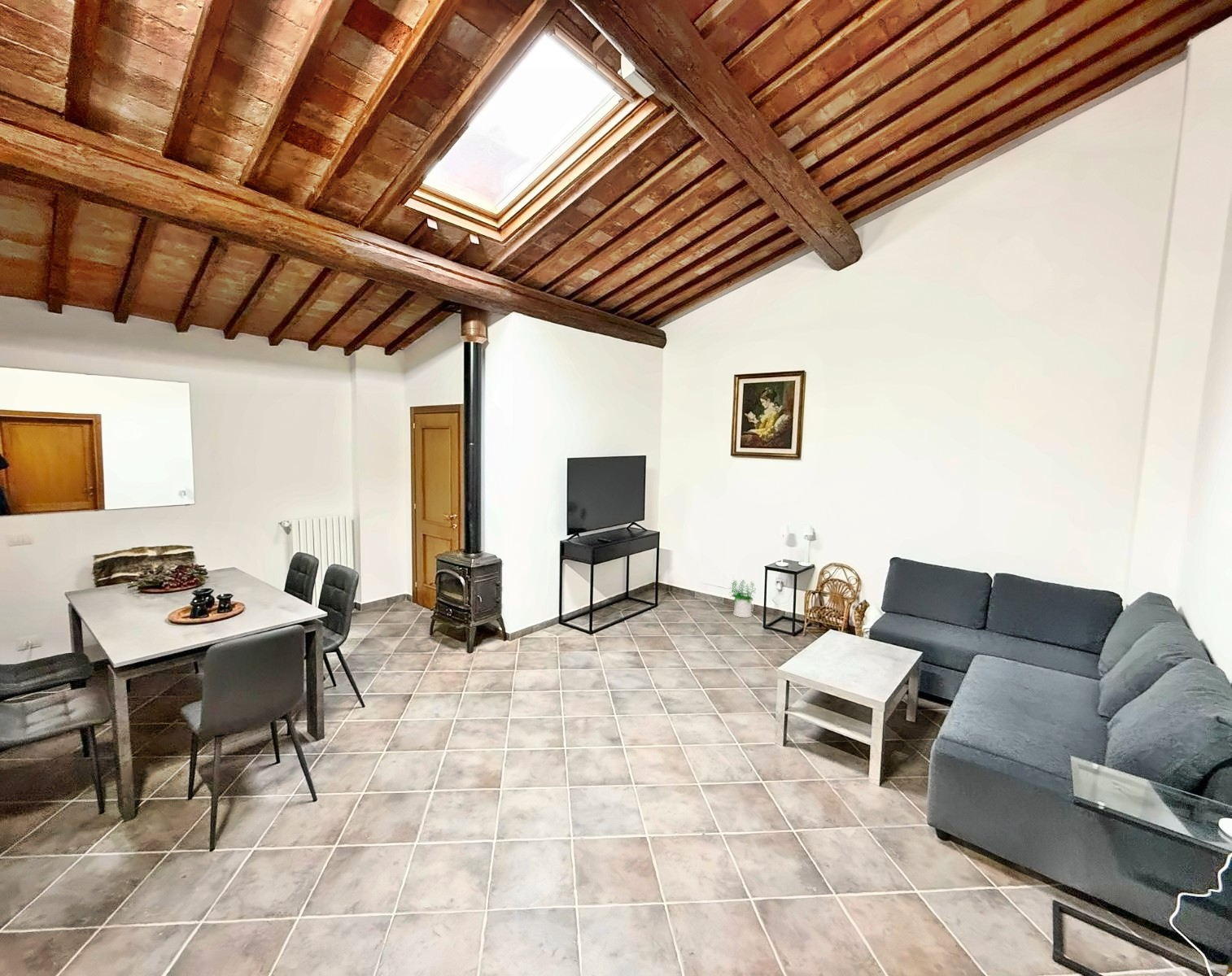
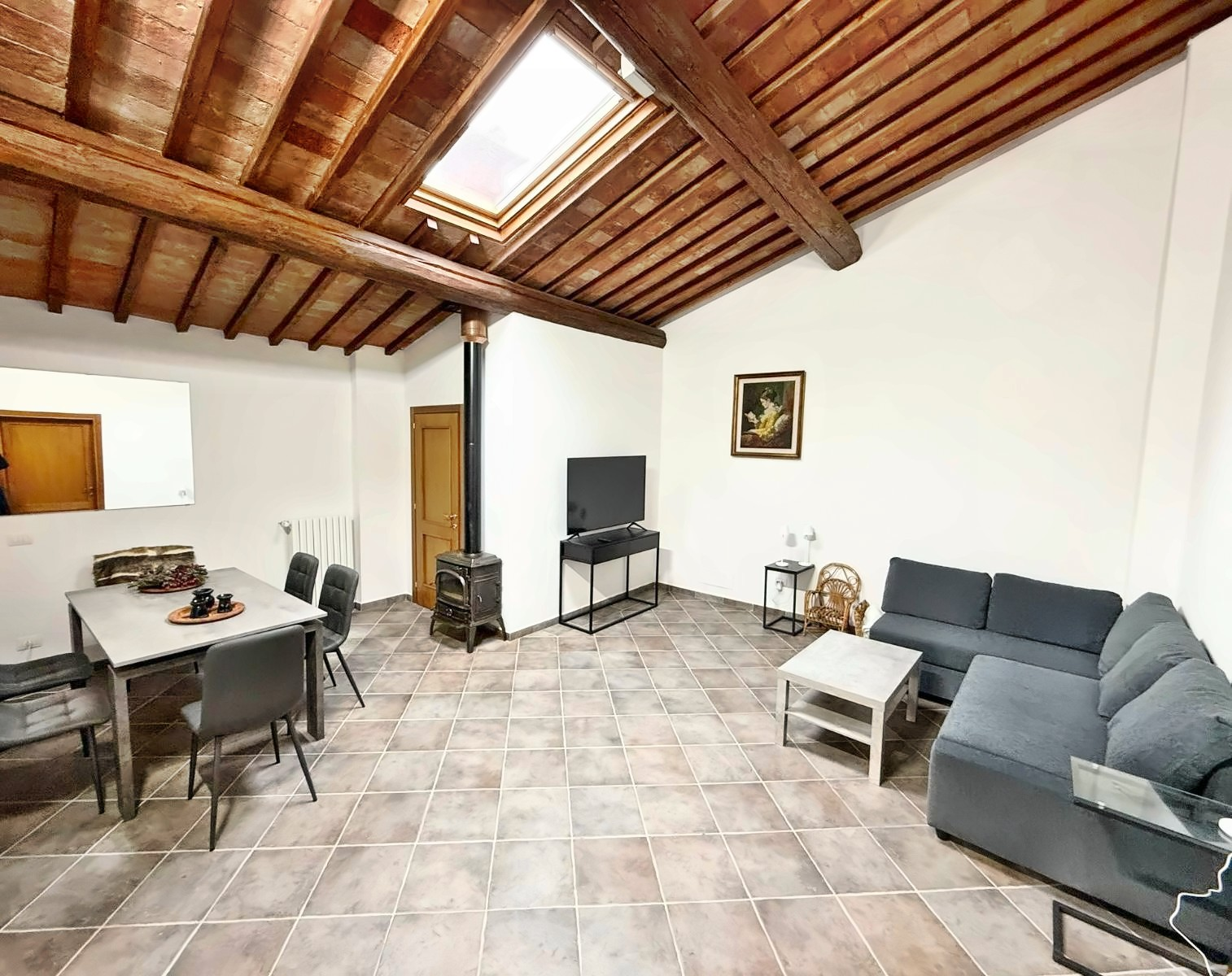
- potted plant (741, 597)
